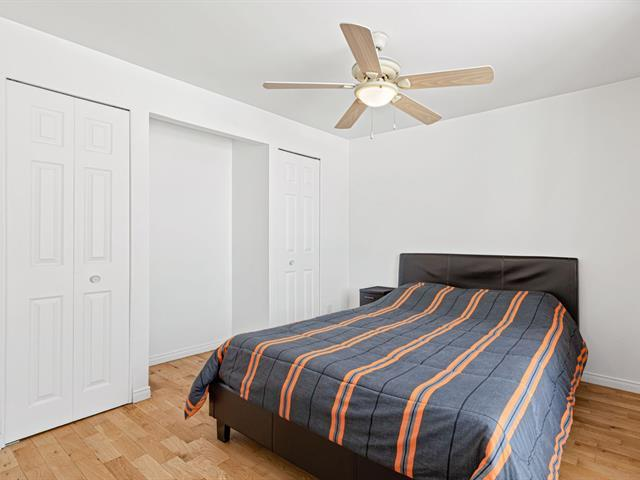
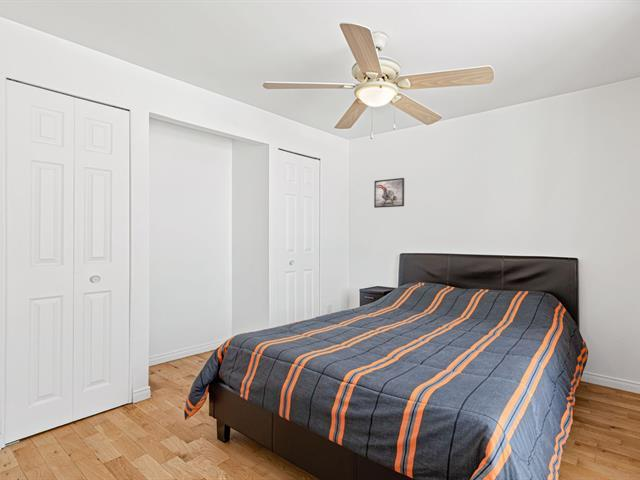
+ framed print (388, 193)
